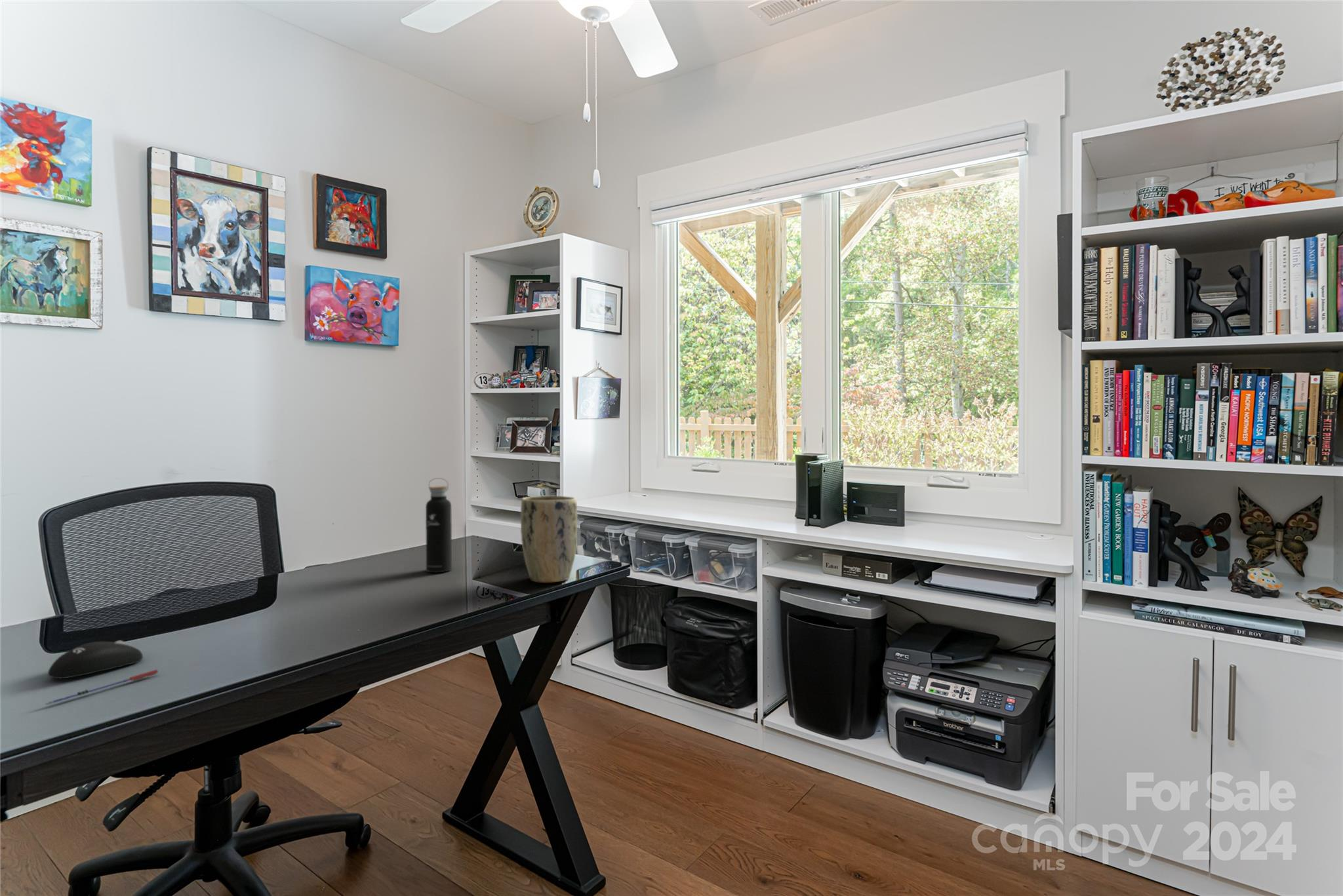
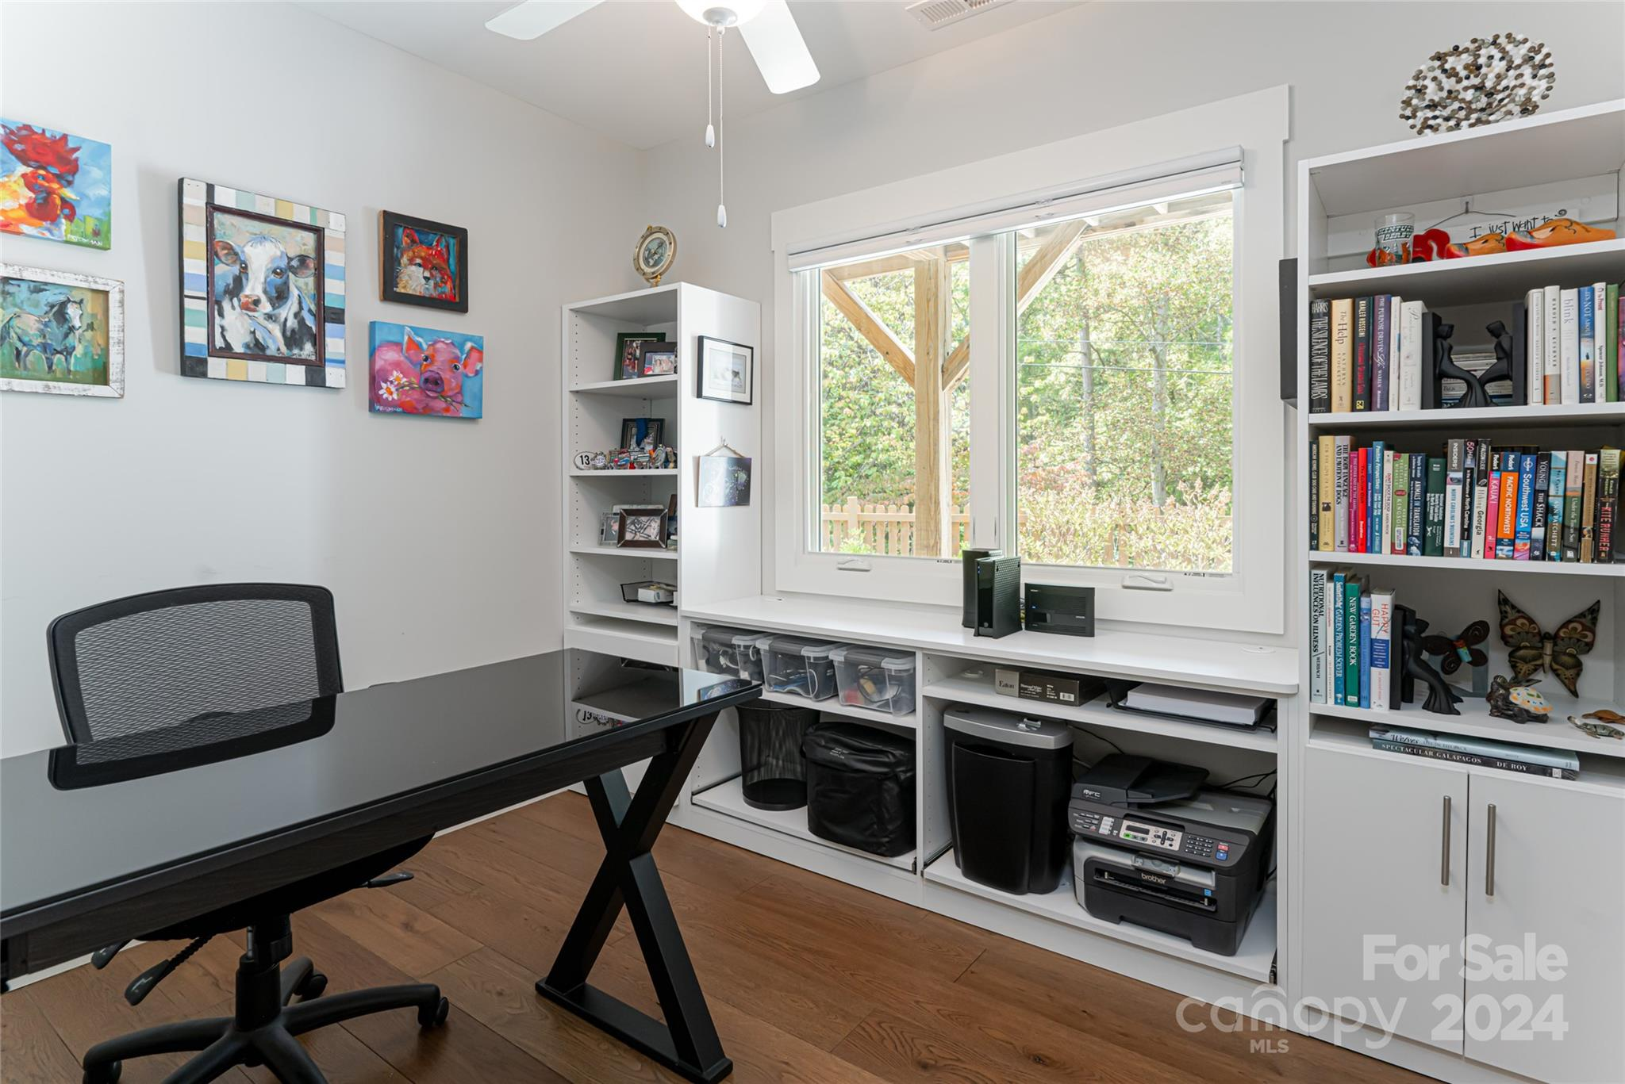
- plant pot (549, 538)
- pen (104, 686)
- computer mouse (95, 656)
- water bottle (439, 524)
